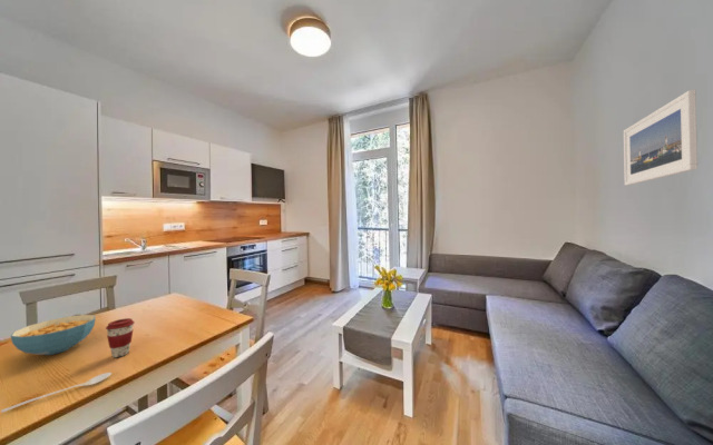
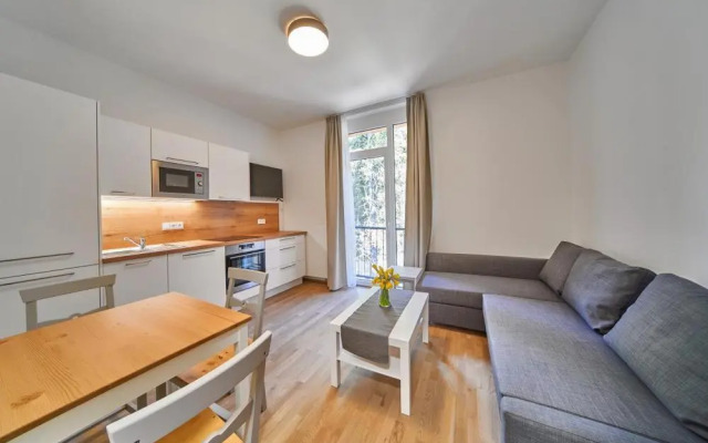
- cereal bowl (57, 337)
- coffee cup (120, 337)
- stirrer (61, 390)
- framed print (653, 146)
